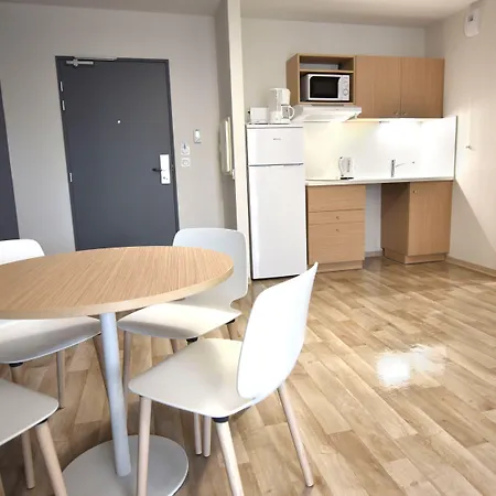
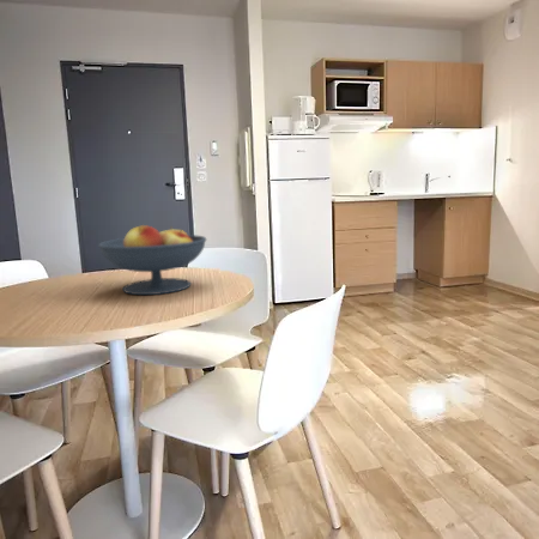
+ fruit bowl (155, 255)
